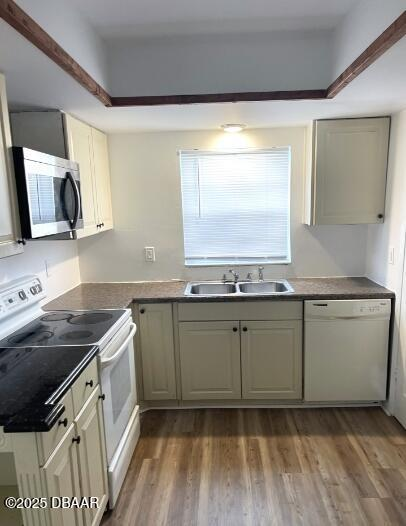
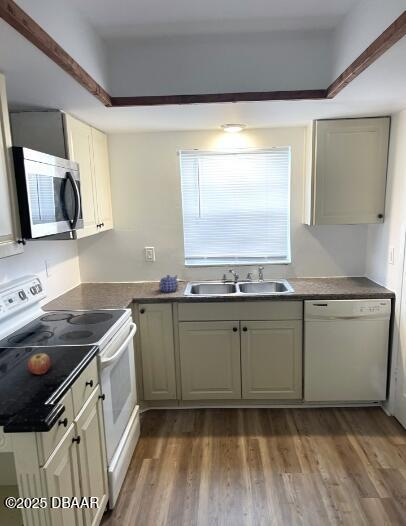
+ fruit (39, 363)
+ teapot (169, 282)
